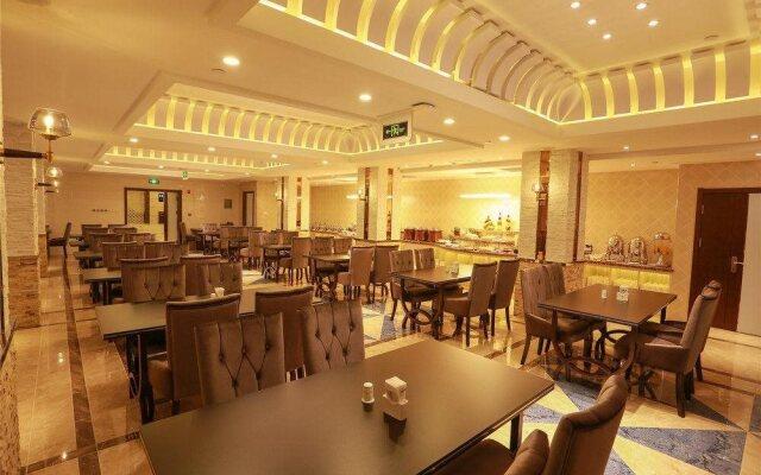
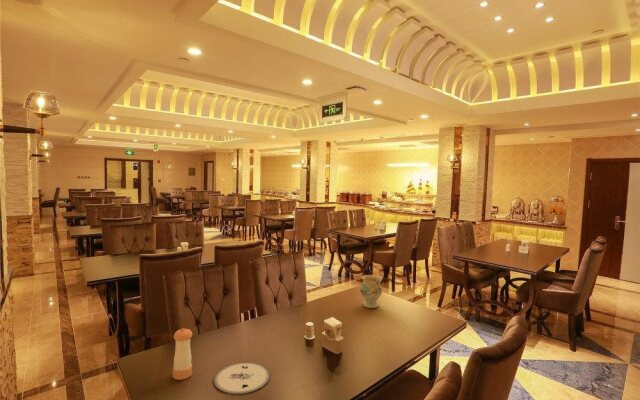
+ plate (242, 375)
+ vase (371, 291)
+ pepper shaker (182, 351)
